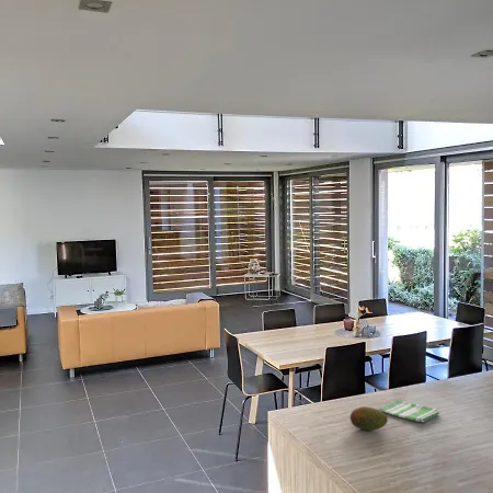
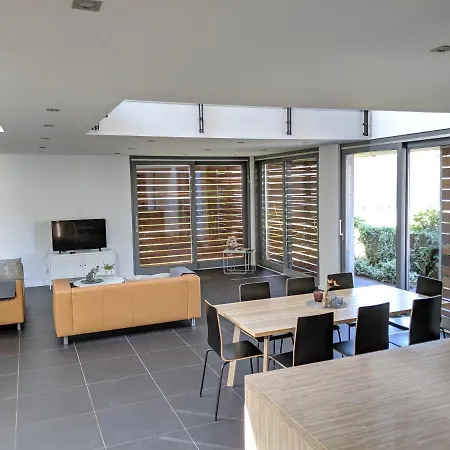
- fruit (368, 419)
- dish towel (409, 410)
